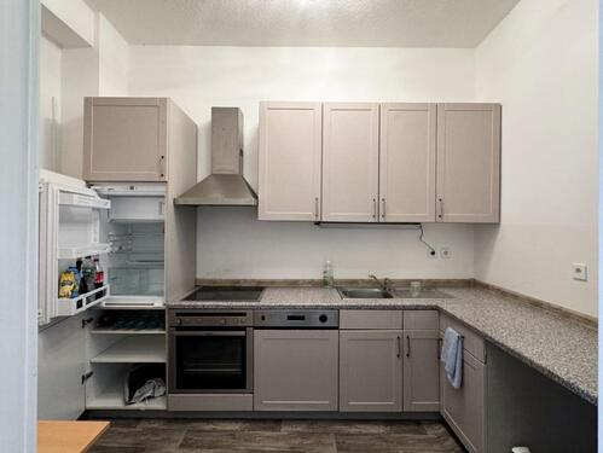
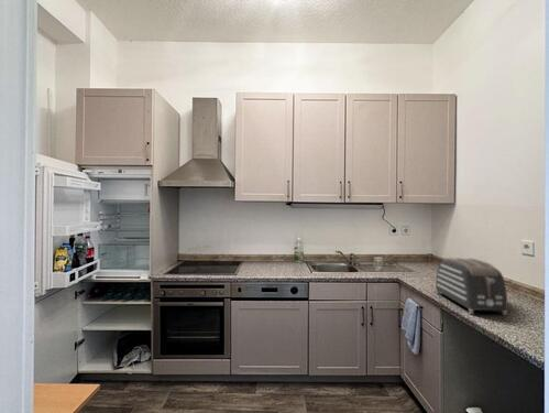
+ toaster (469, 282)
